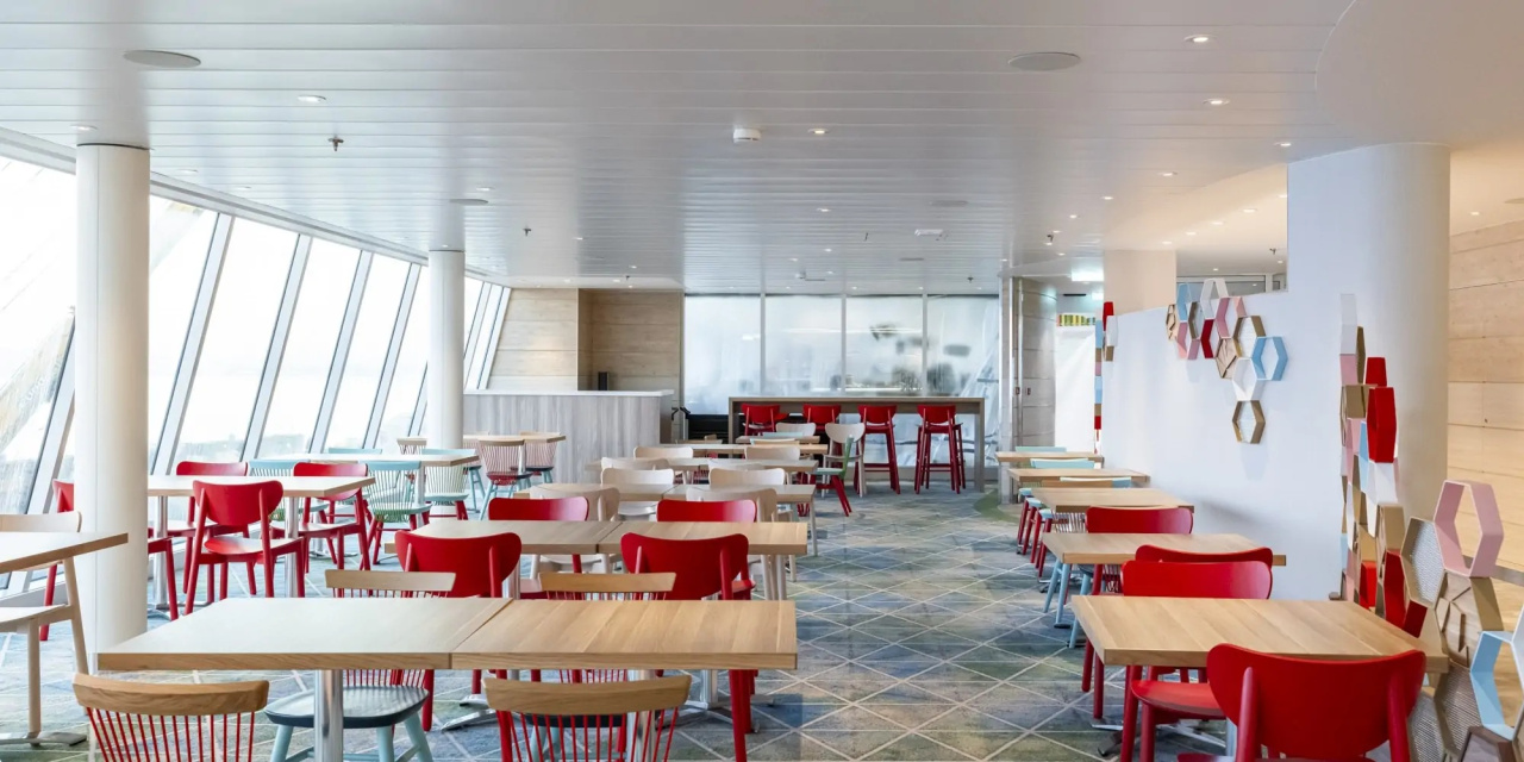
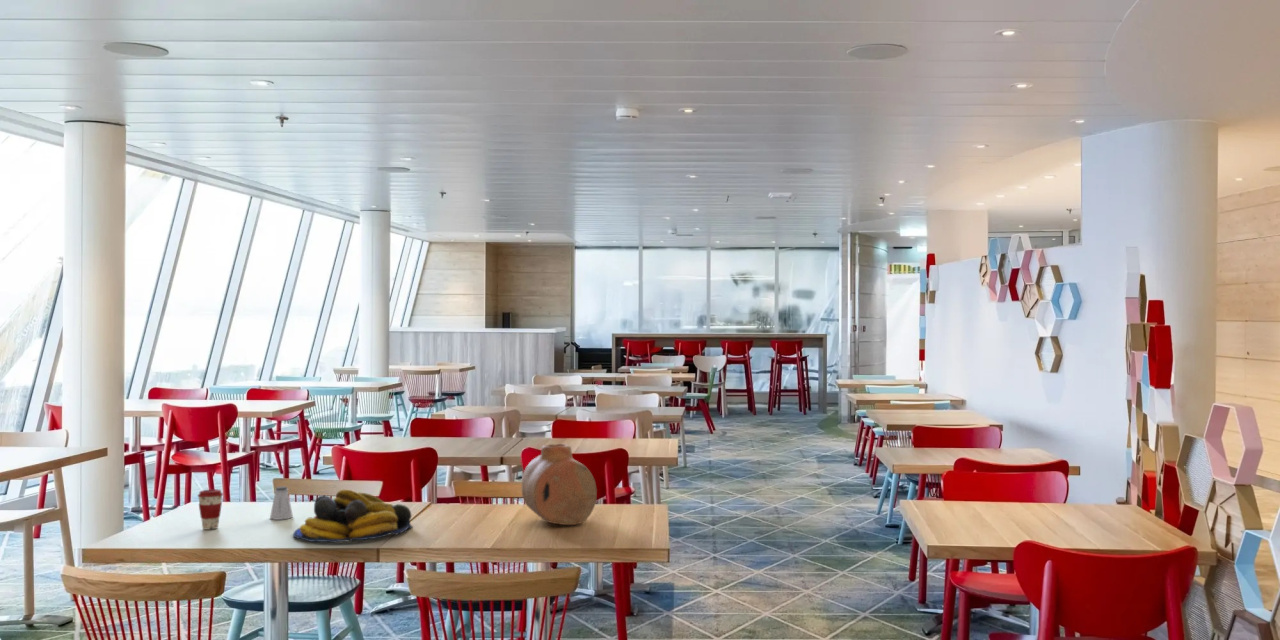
+ saltshaker (281, 502)
+ fruit bowl (352, 511)
+ vase (556, 482)
+ coffee cup (210, 509)
